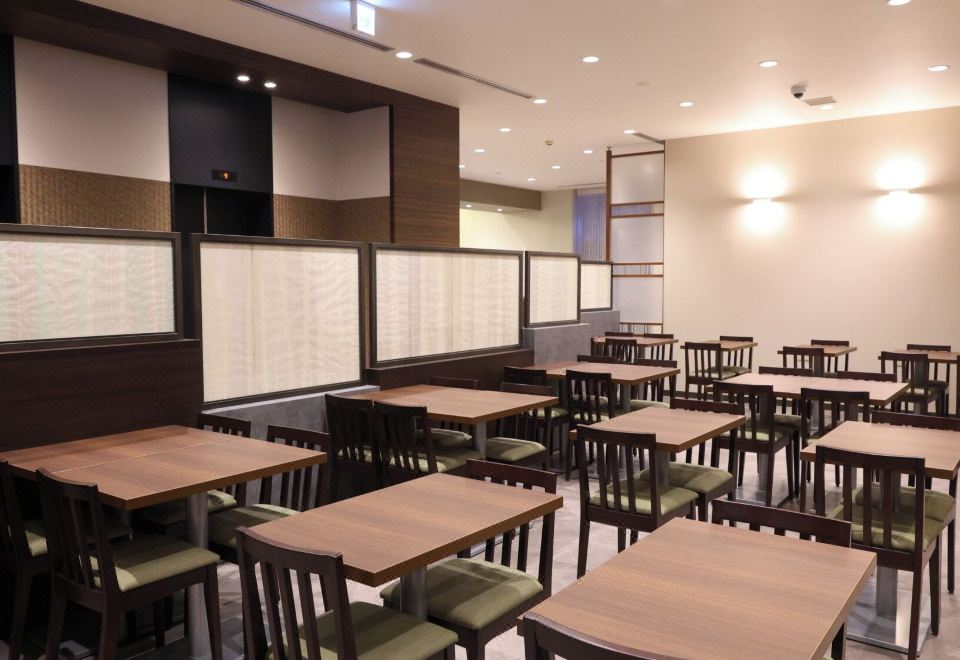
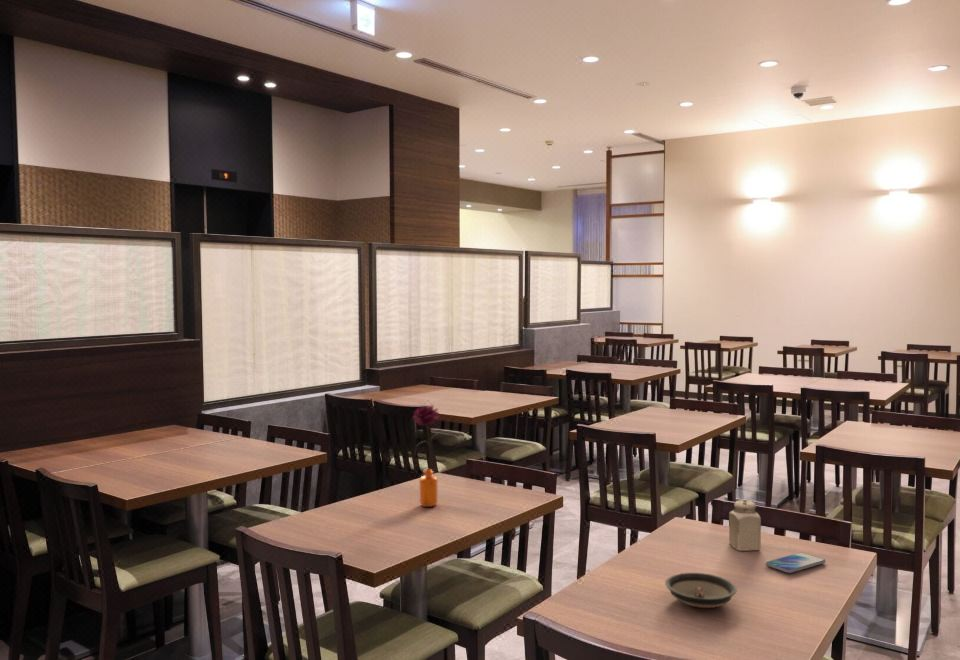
+ saucer (700, 593)
+ salt shaker (744, 524)
+ flower (430, 454)
+ smartphone (795, 562)
